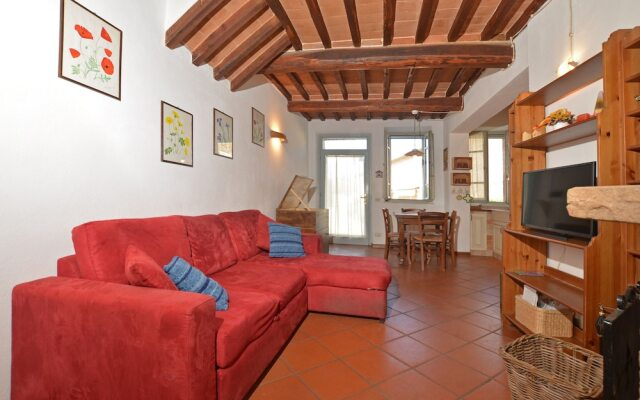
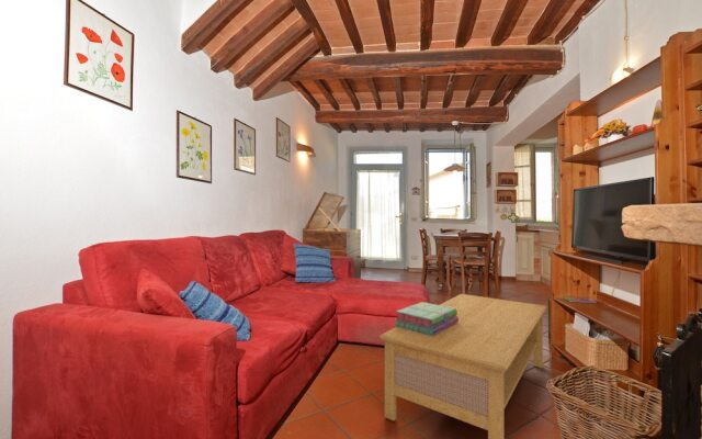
+ coffee table (475, 352)
+ stack of books (427, 316)
